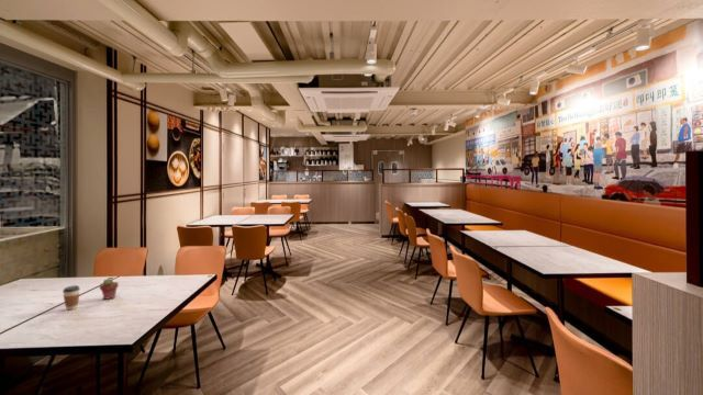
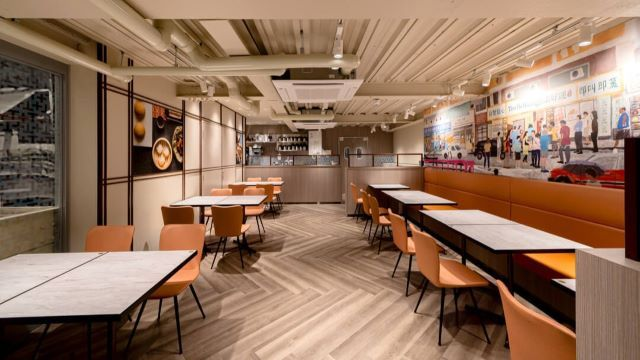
- coffee cup (71, 297)
- potted succulent (109, 287)
